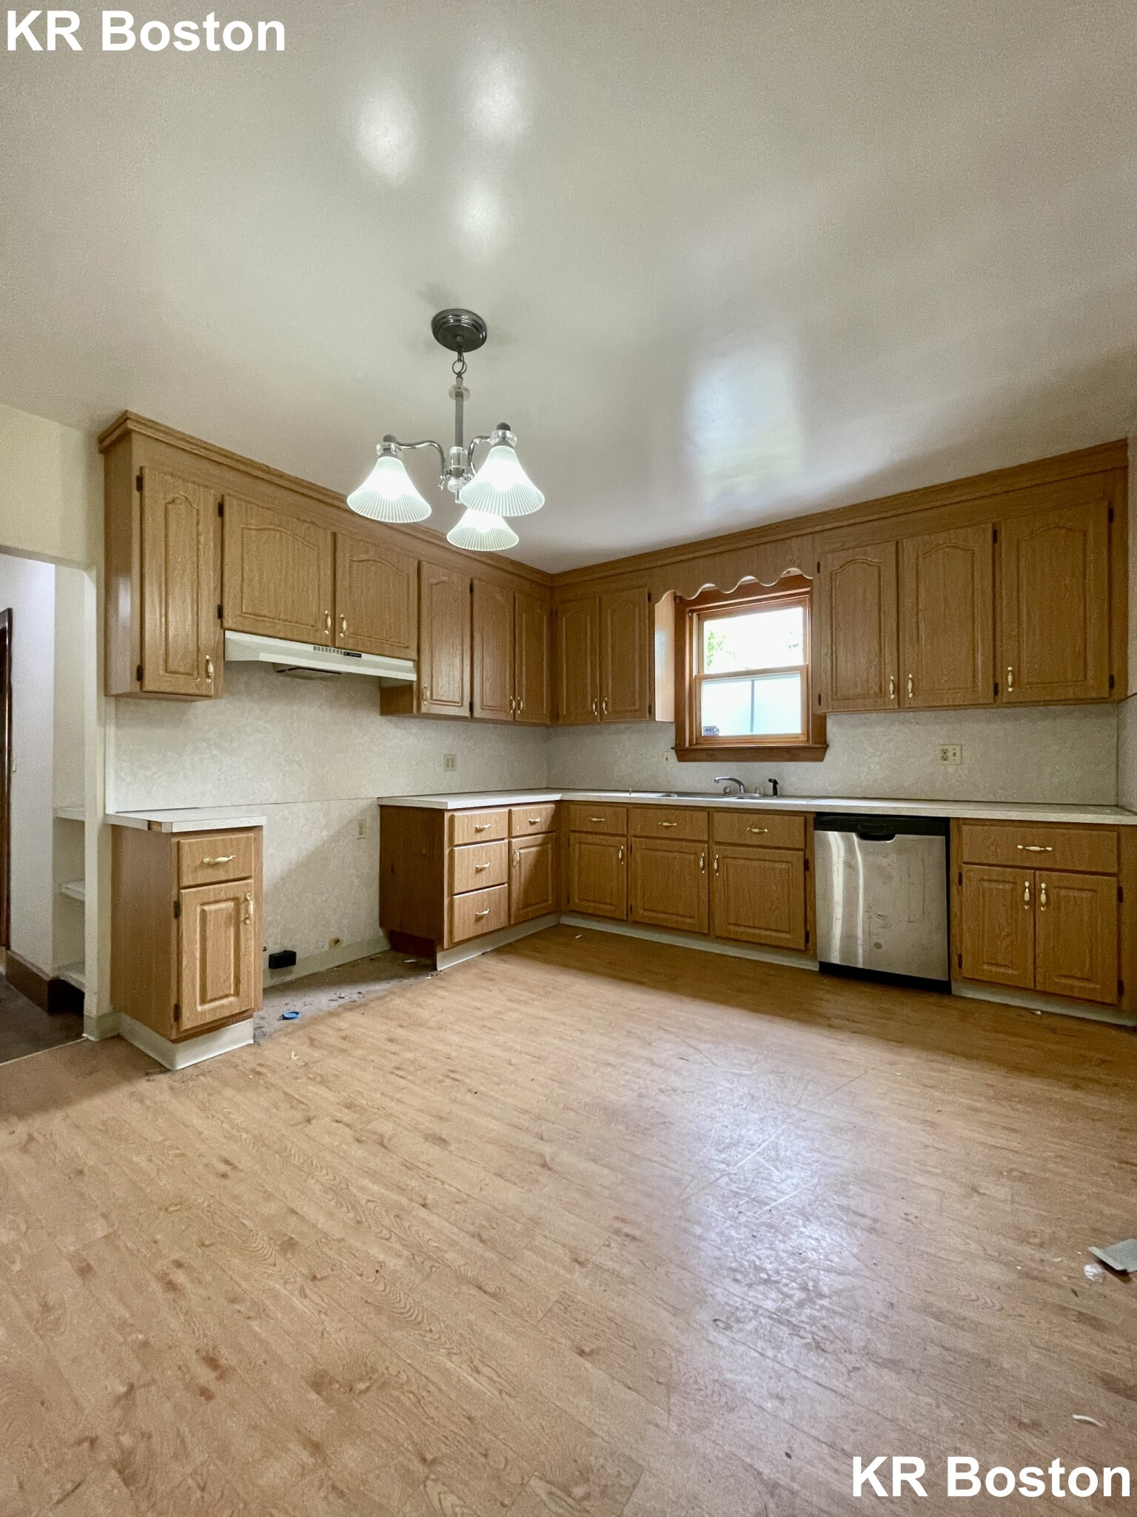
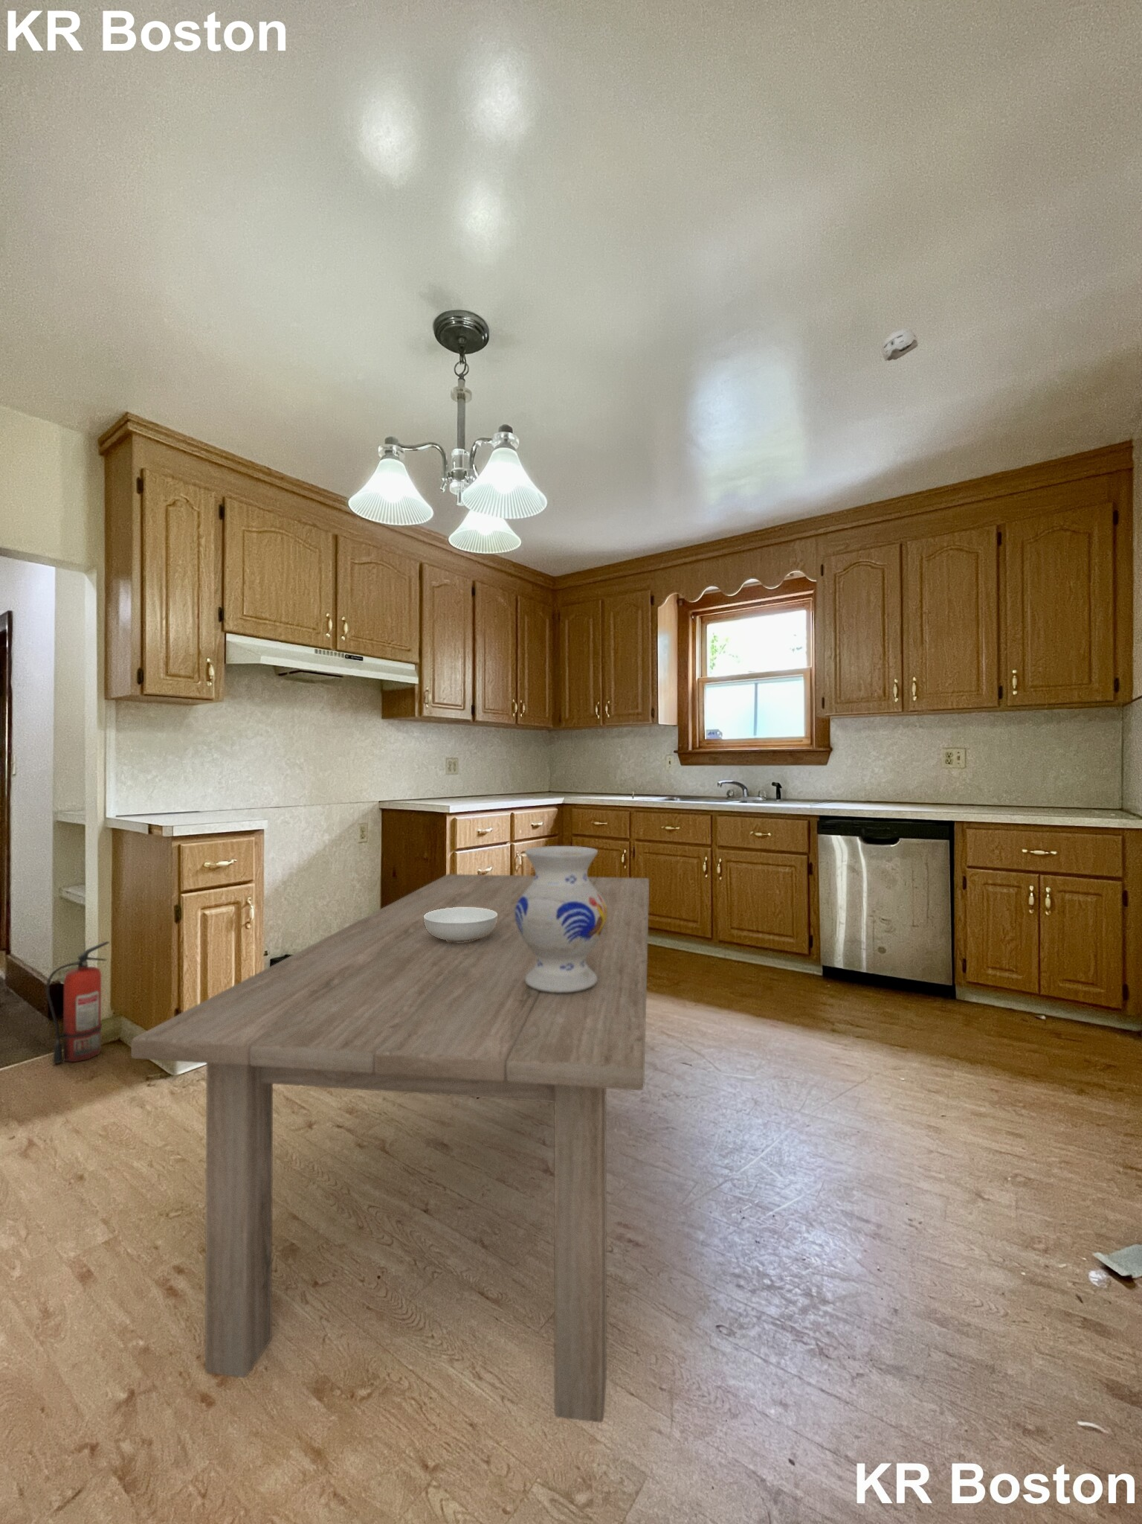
+ vase (560, 916)
+ serving bowl (461, 925)
+ smoke detector (900, 346)
+ dining table (498, 1034)
+ fire extinguisher (78, 1002)
